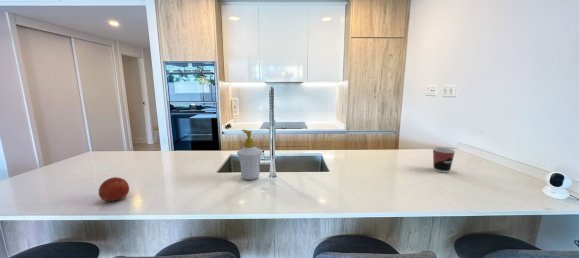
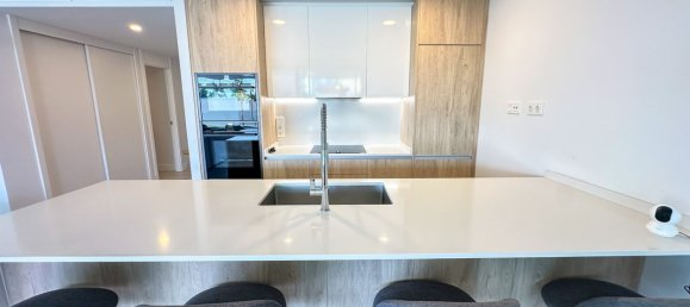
- soap bottle (249, 154)
- fruit (113, 188)
- cup (442, 160)
